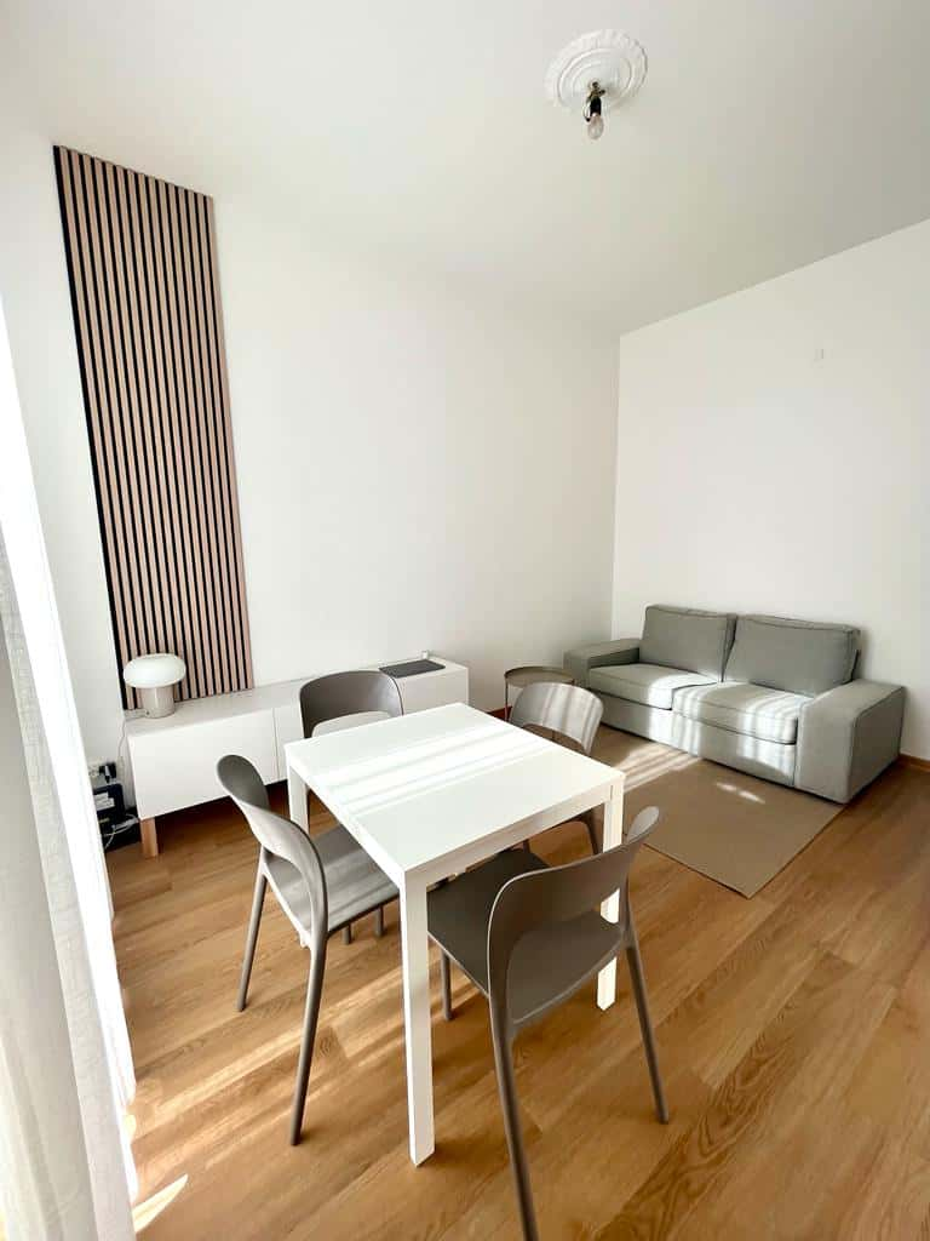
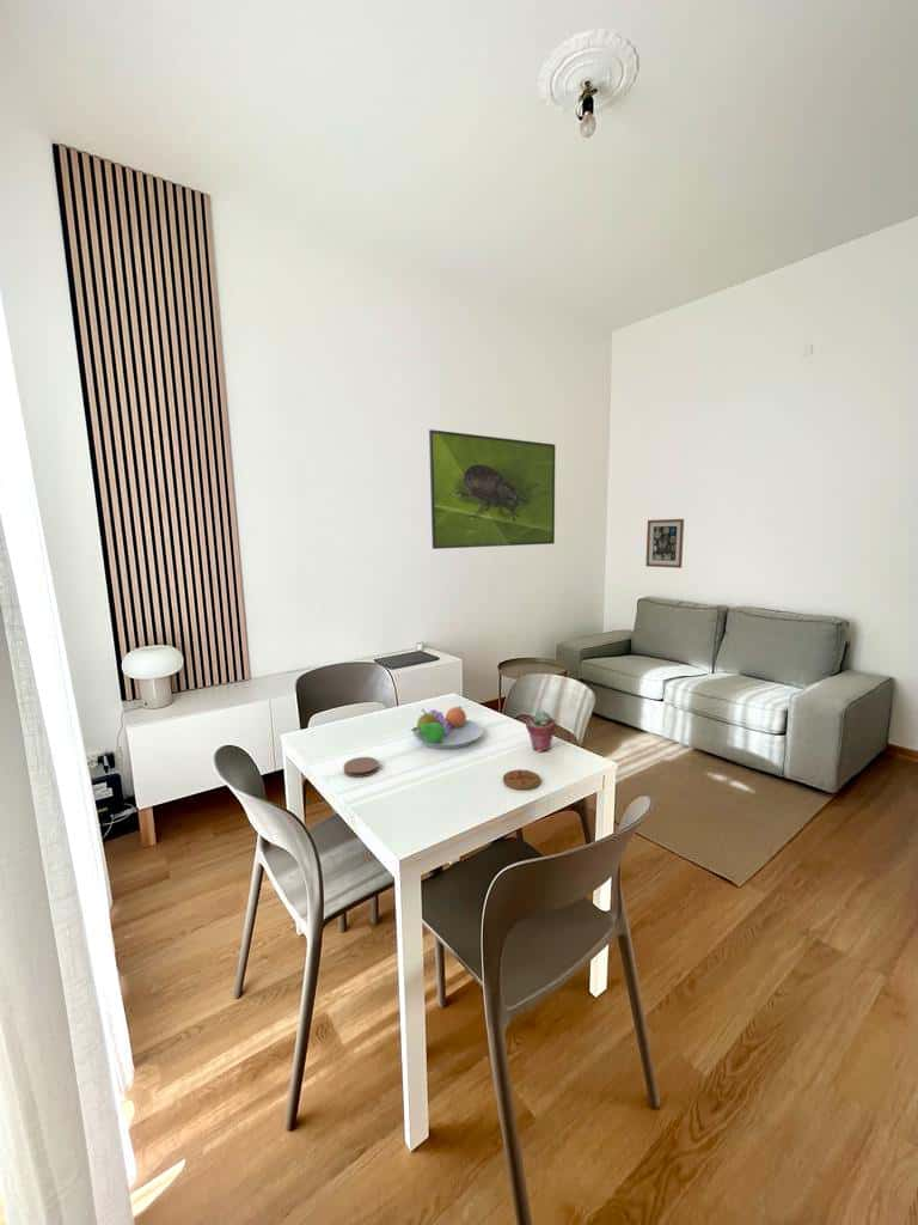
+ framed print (497, 493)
+ coaster (361, 766)
+ wall art (663, 543)
+ coaster (521, 779)
+ potted succulent (540, 729)
+ fruit bowl (445, 724)
